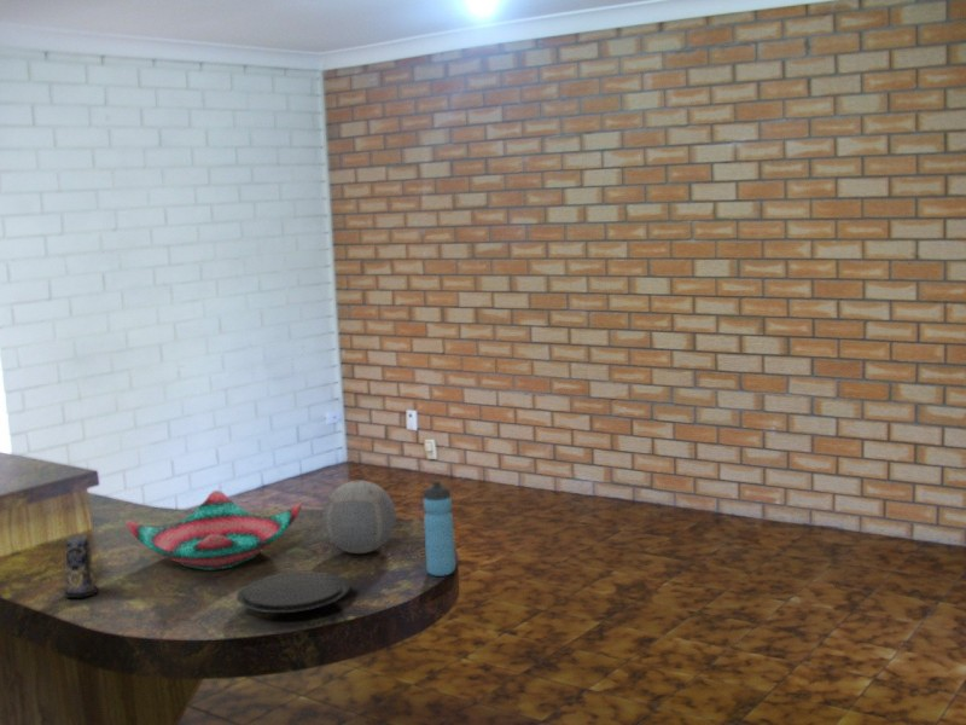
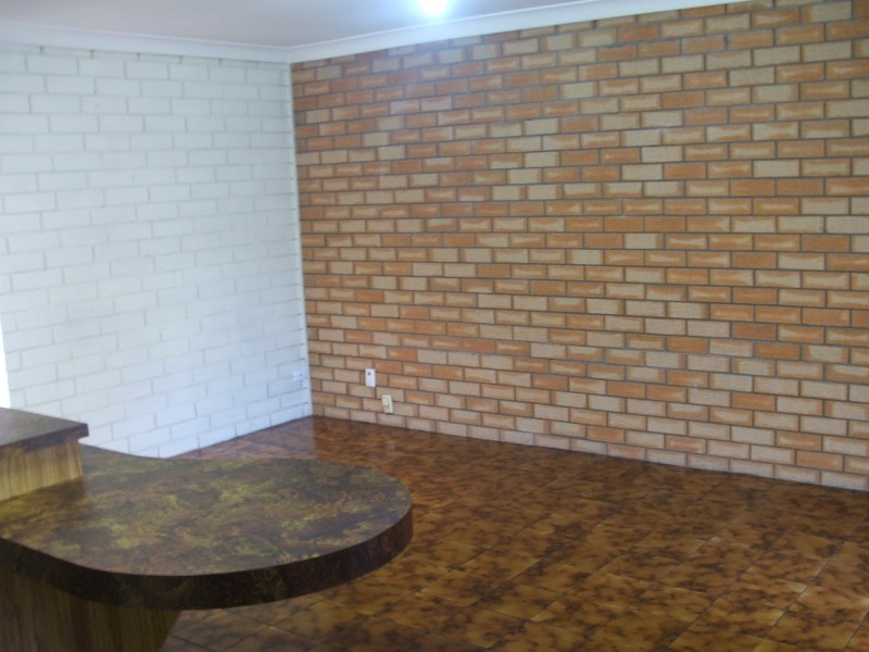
- water bottle (438, 527)
- plate (293, 597)
- candle (78, 566)
- decorative bowl (216, 534)
- decorative orb (359, 516)
